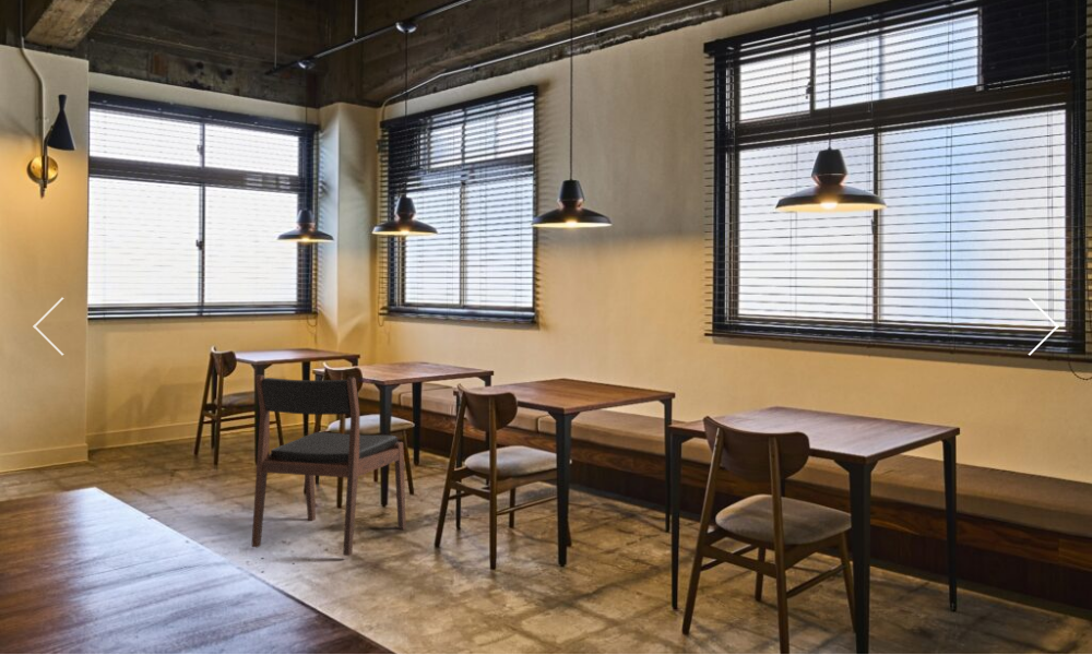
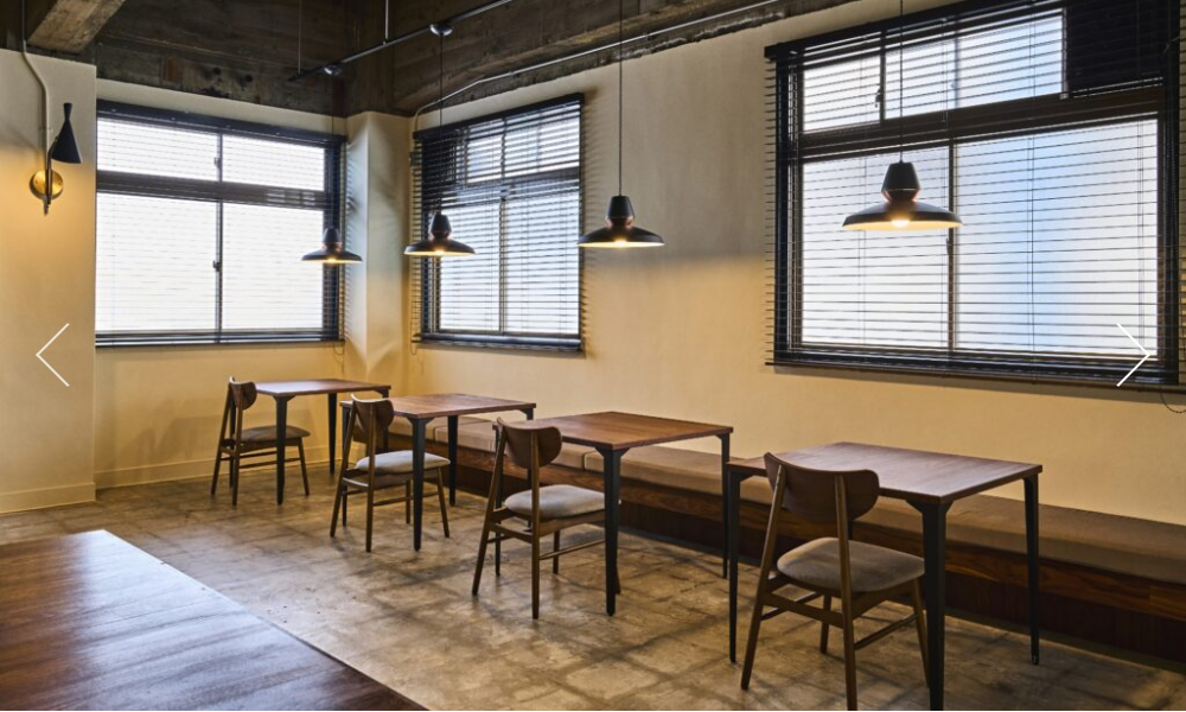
- dining chair (331, 455)
